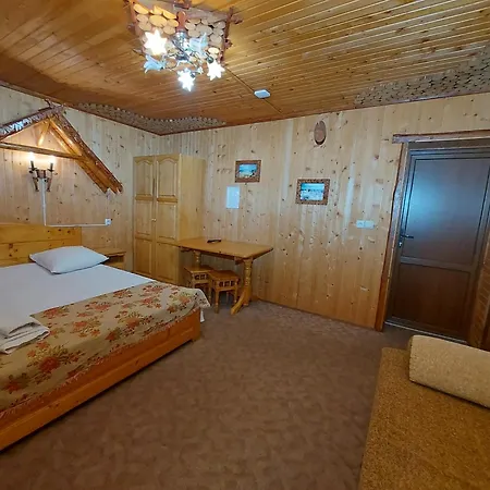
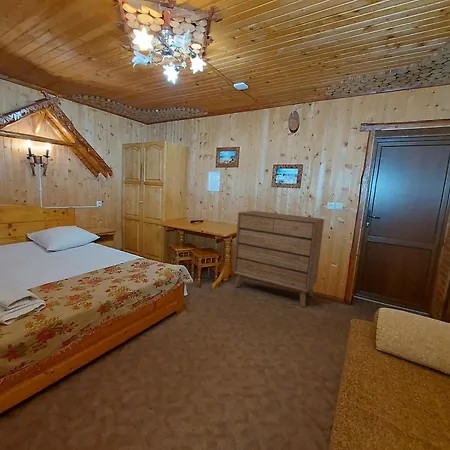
+ dresser (276, 254)
